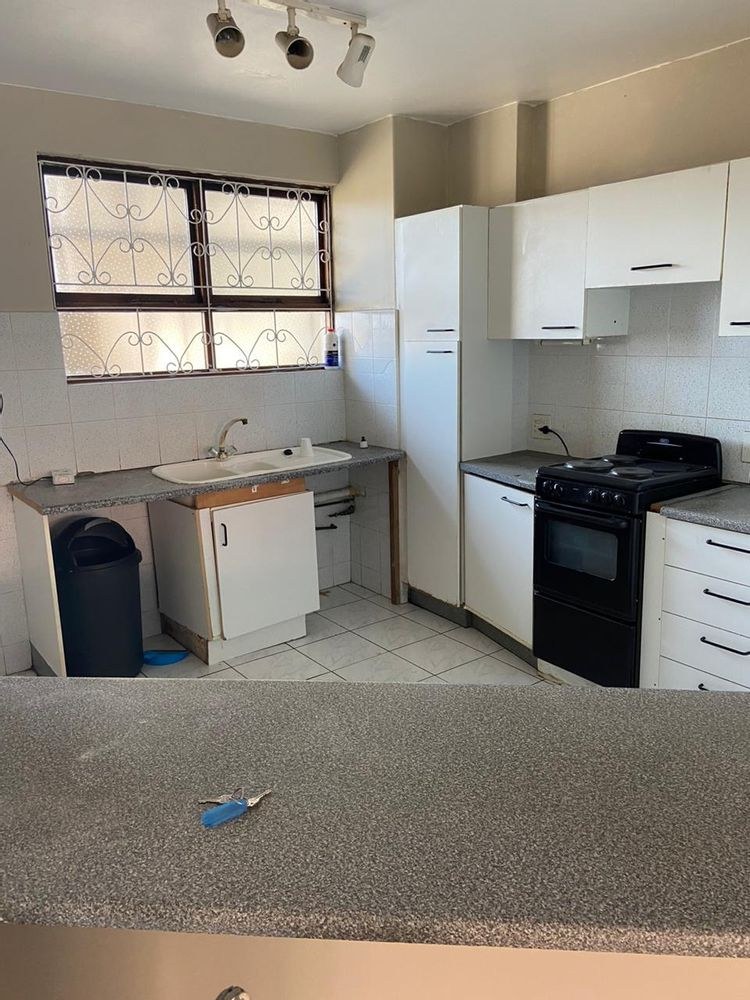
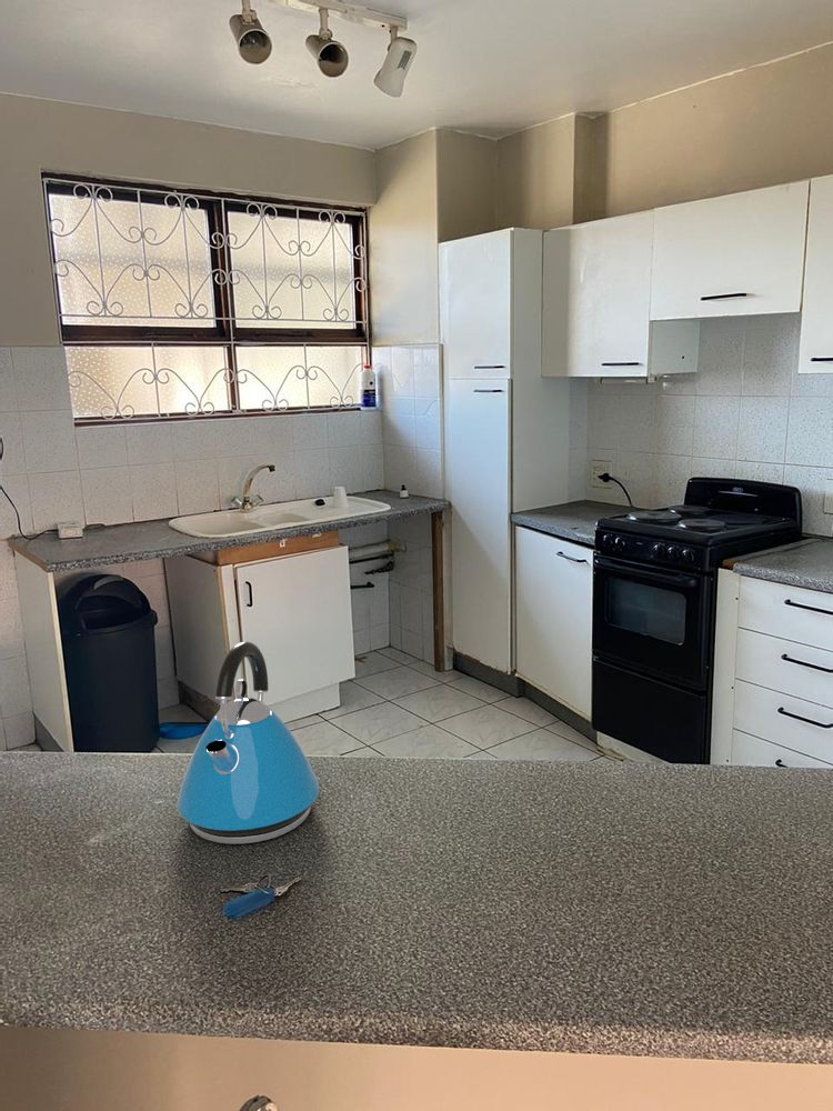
+ kettle (245, 728)
